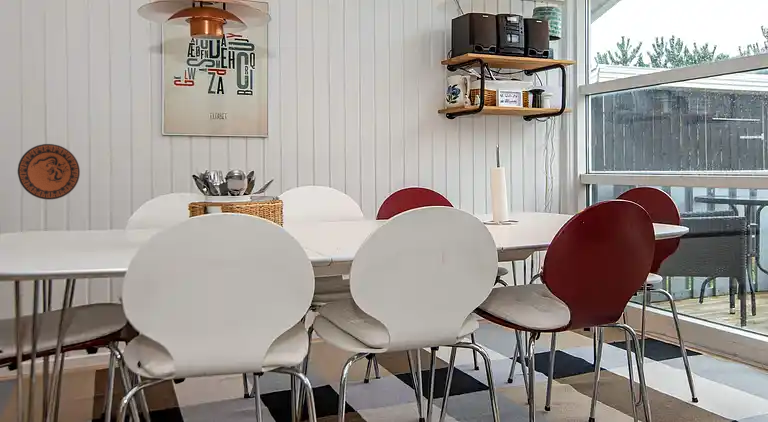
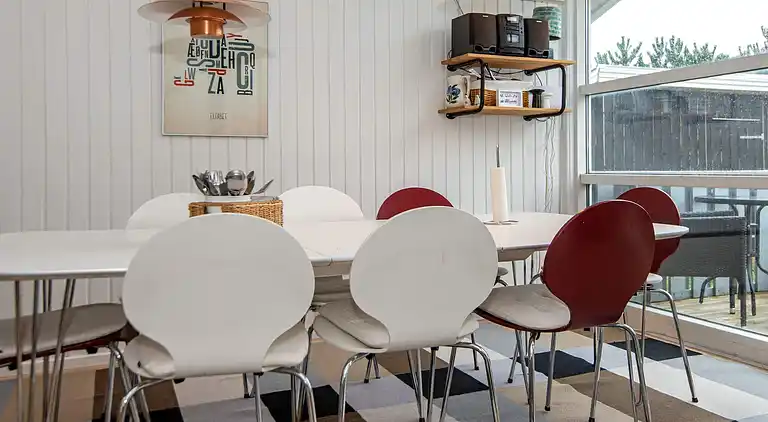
- decorative plate (49, 171)
